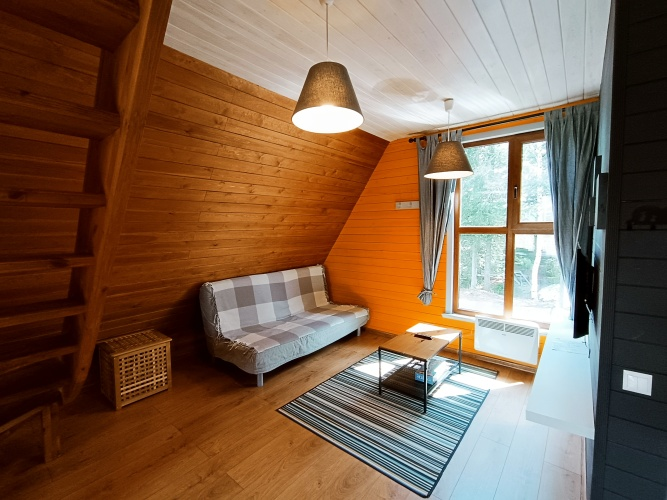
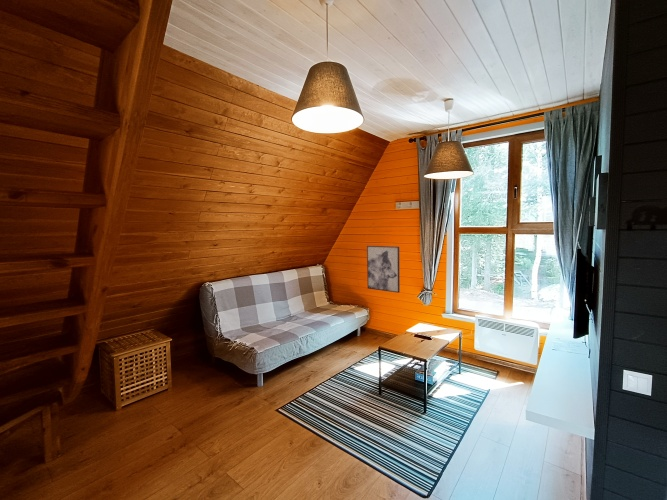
+ wall art (382, 268)
